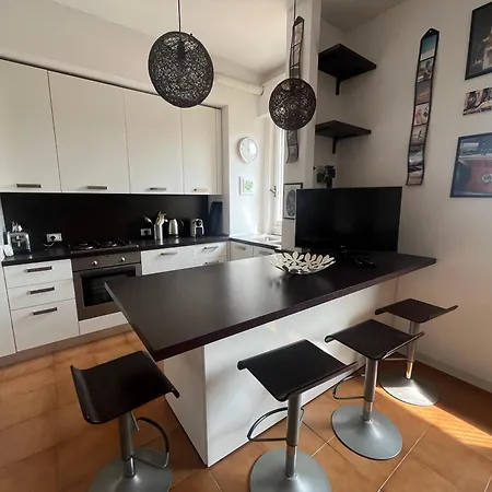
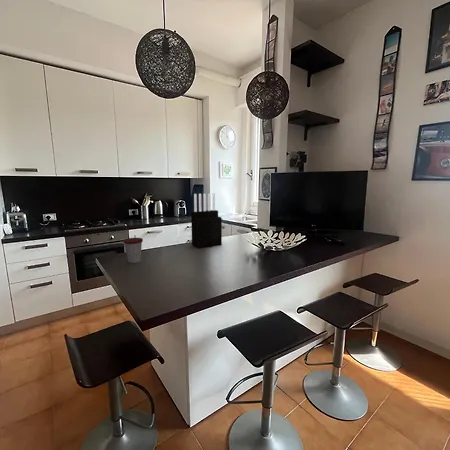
+ knife block (207, 220)
+ cup (133, 247)
